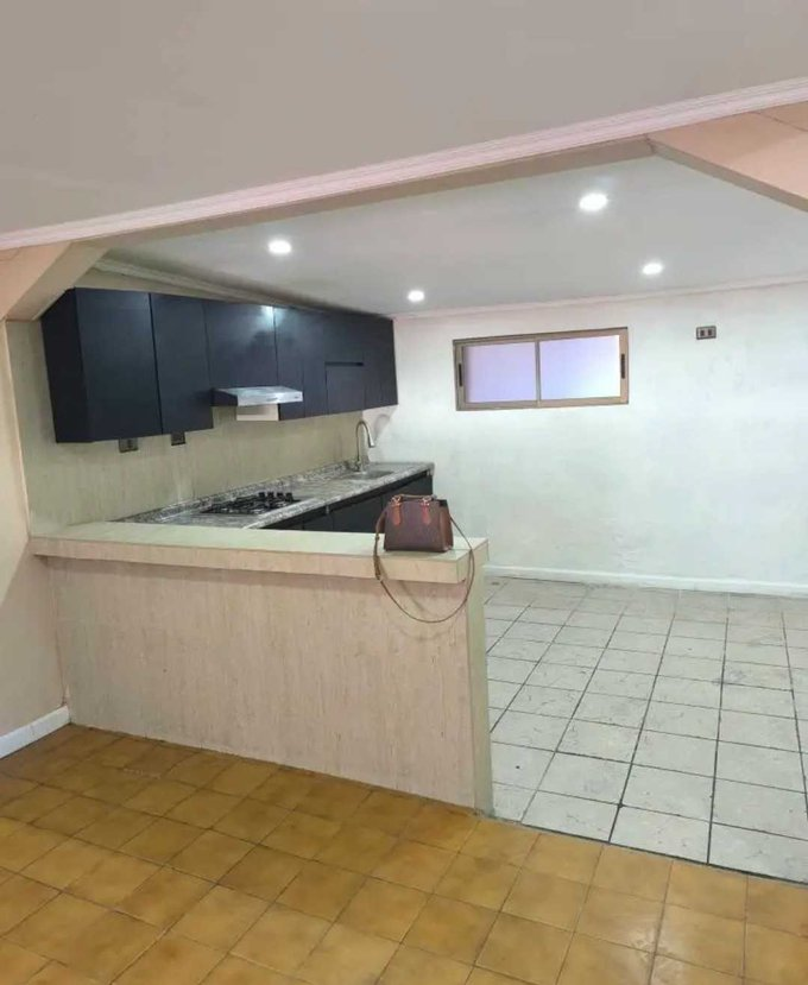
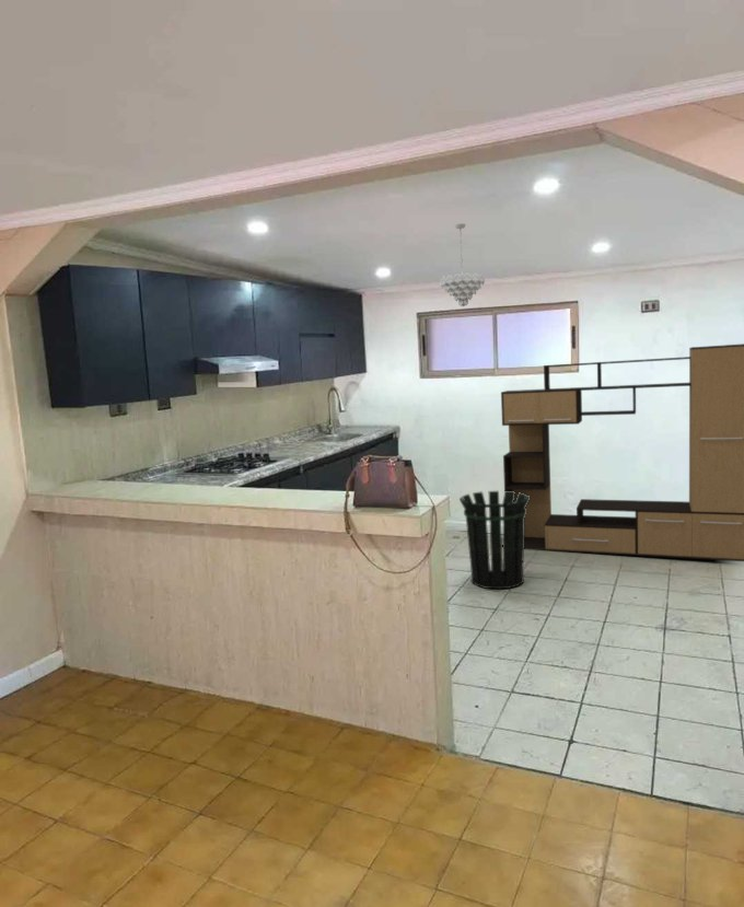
+ media console (617, 414)
+ waste bin (496, 538)
+ pendant light (462, 266)
